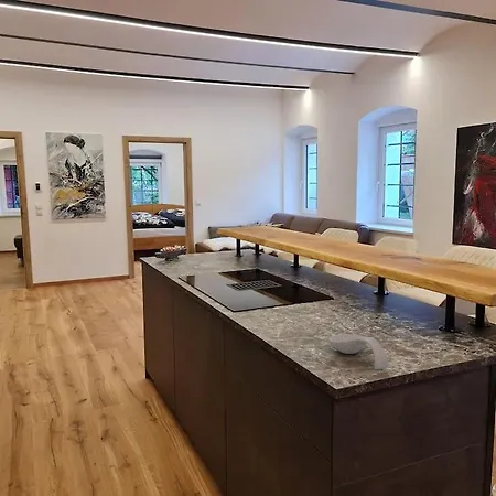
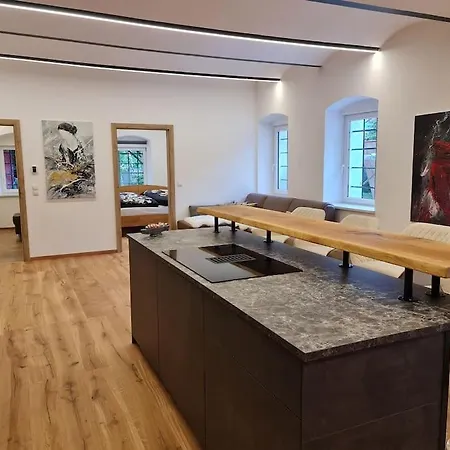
- spoon rest (358, 345)
